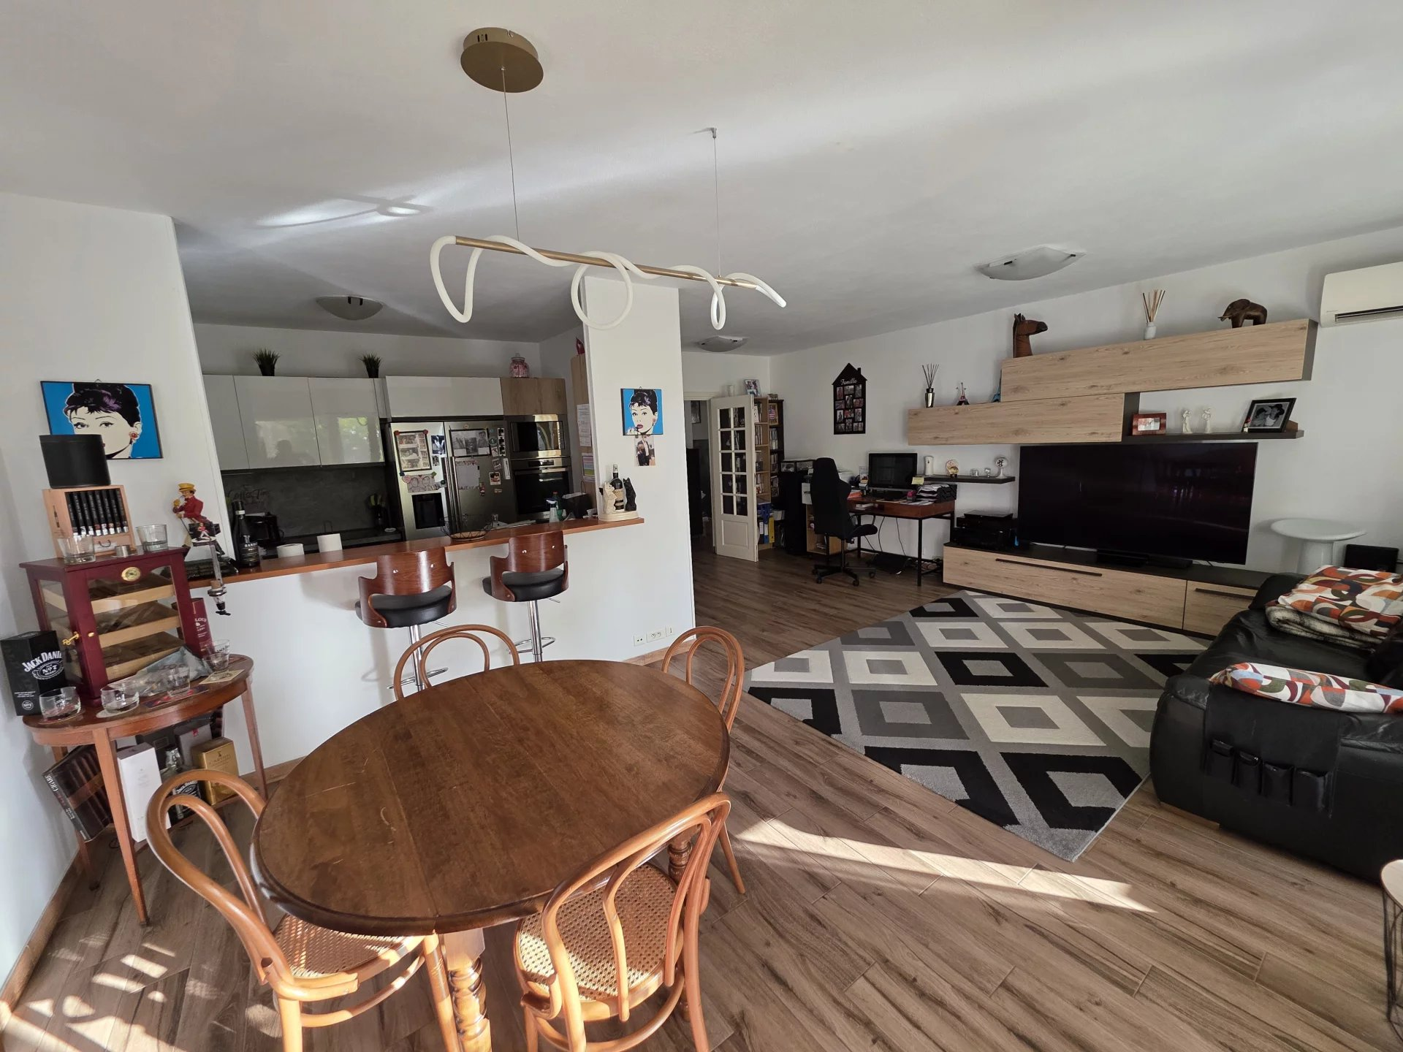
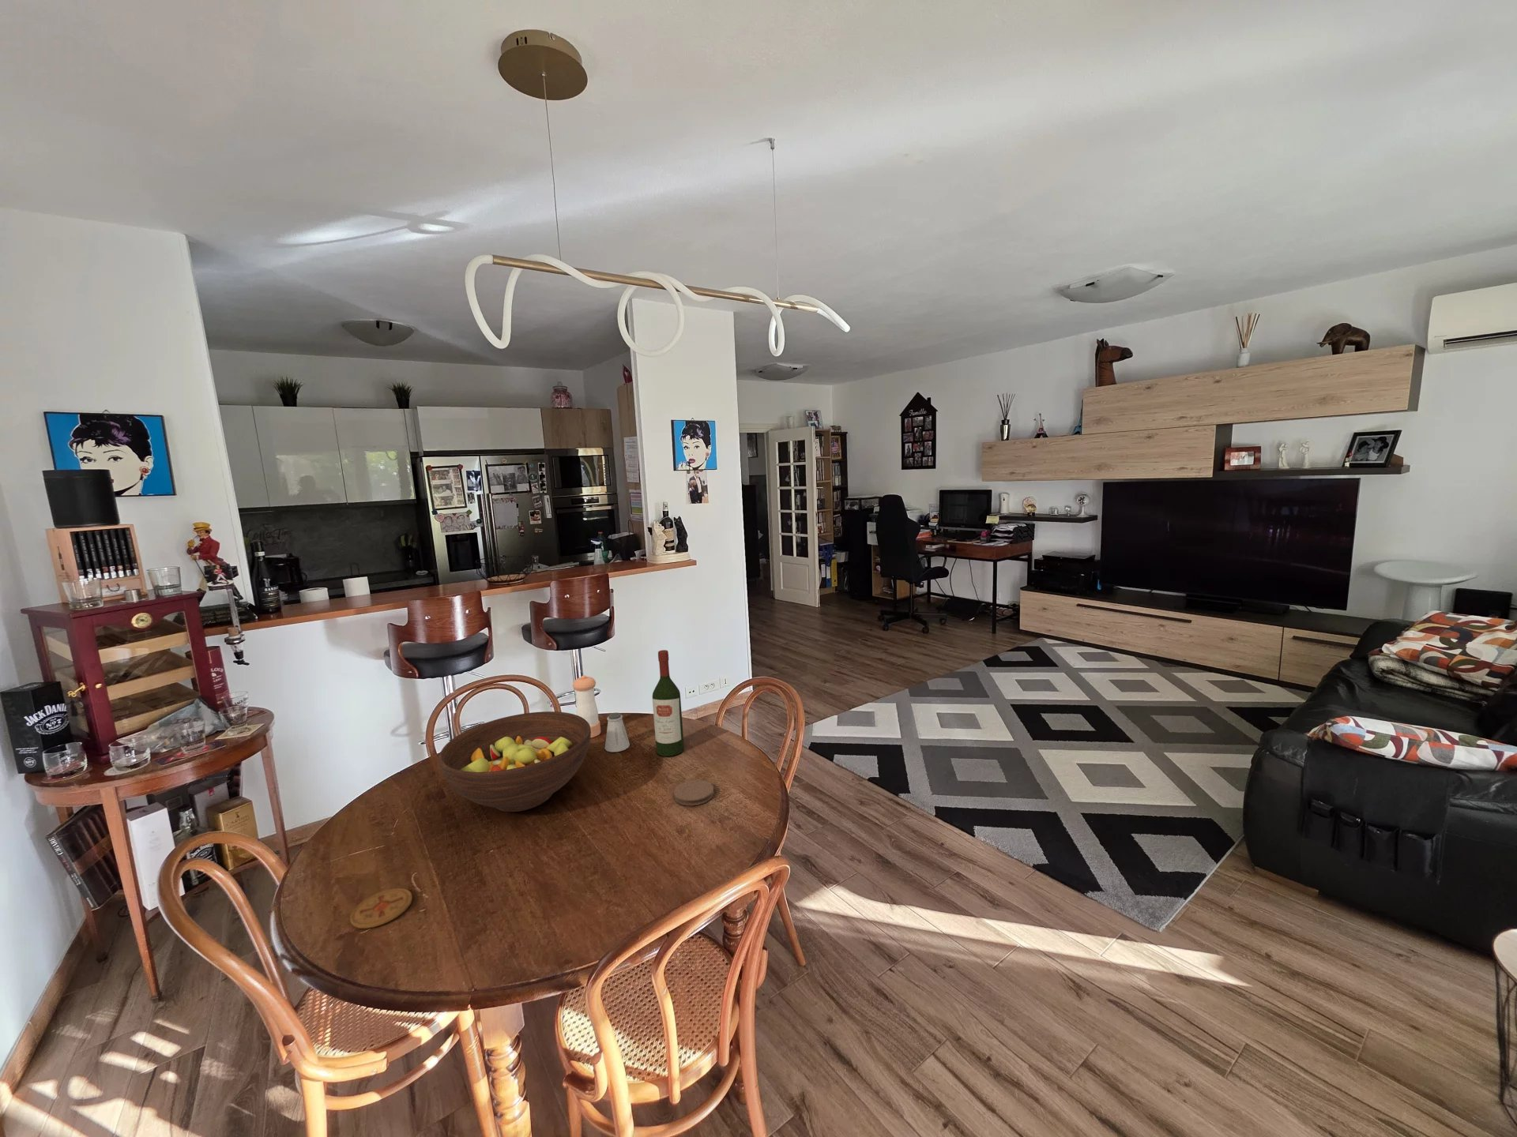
+ coaster (694, 792)
+ pepper shaker (586, 705)
+ coaster (381, 908)
+ wine bottle (667, 701)
+ saltshaker (615, 731)
+ fruit bowl (521, 768)
